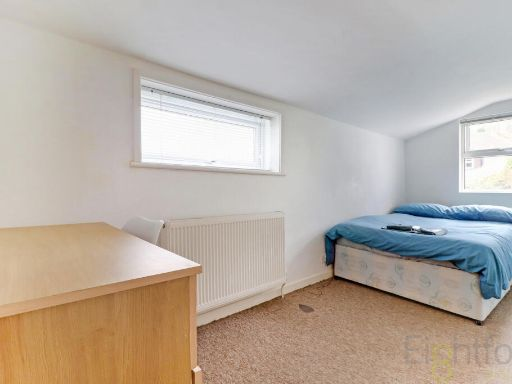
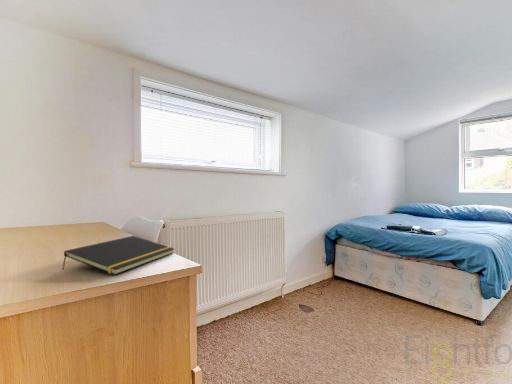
+ notepad (125, 251)
